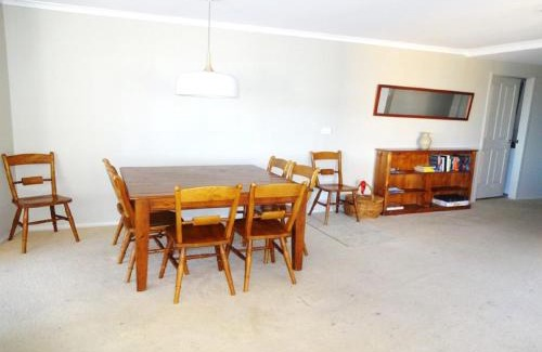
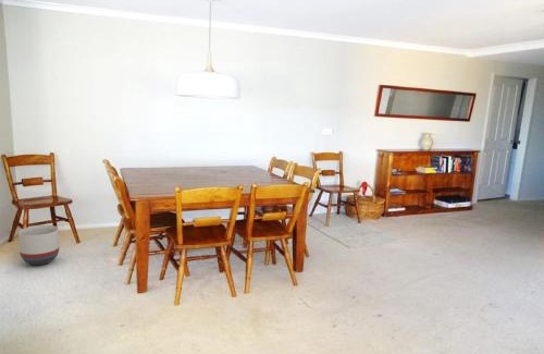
+ planter (39, 246)
